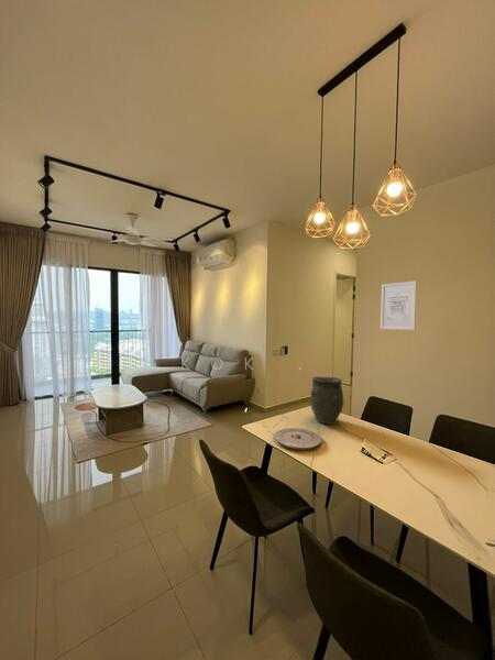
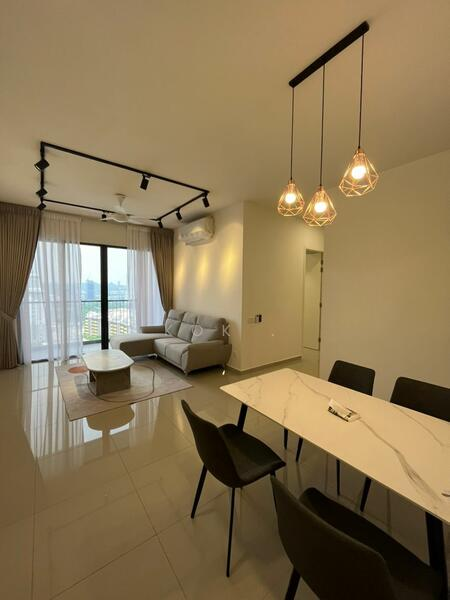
- vase (326, 399)
- wall art (397, 306)
- plate (297, 438)
